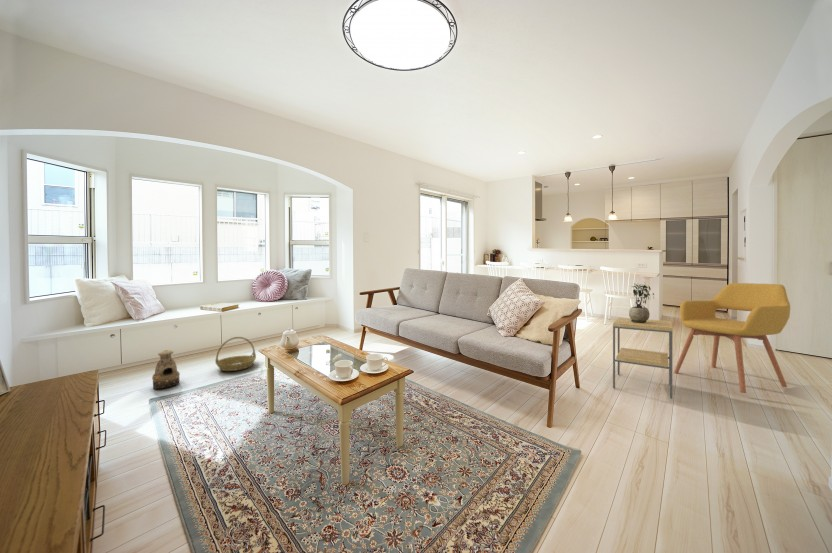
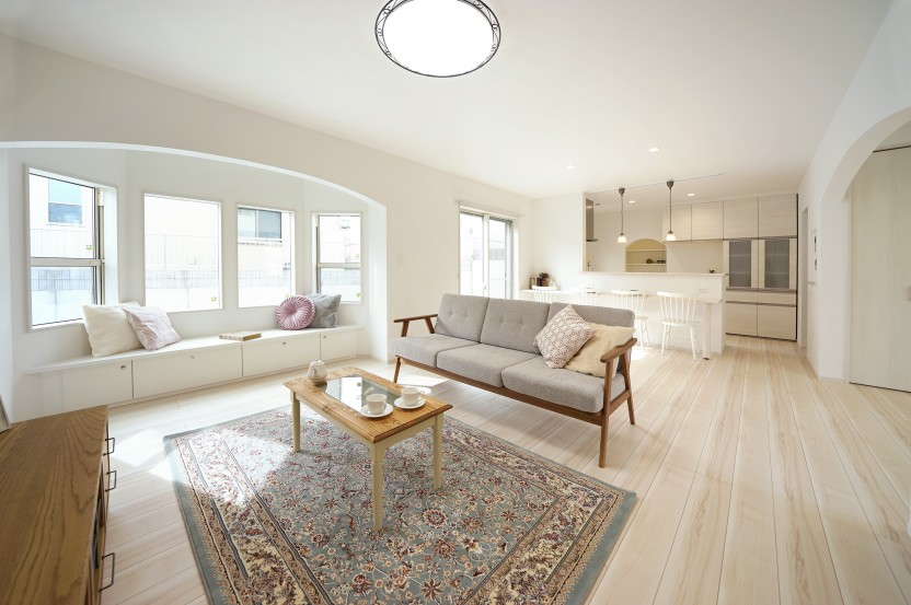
- side table (642, 354)
- lantern (165, 367)
- armchair (732, 331)
- basket (236, 356)
- potted plant (641, 301)
